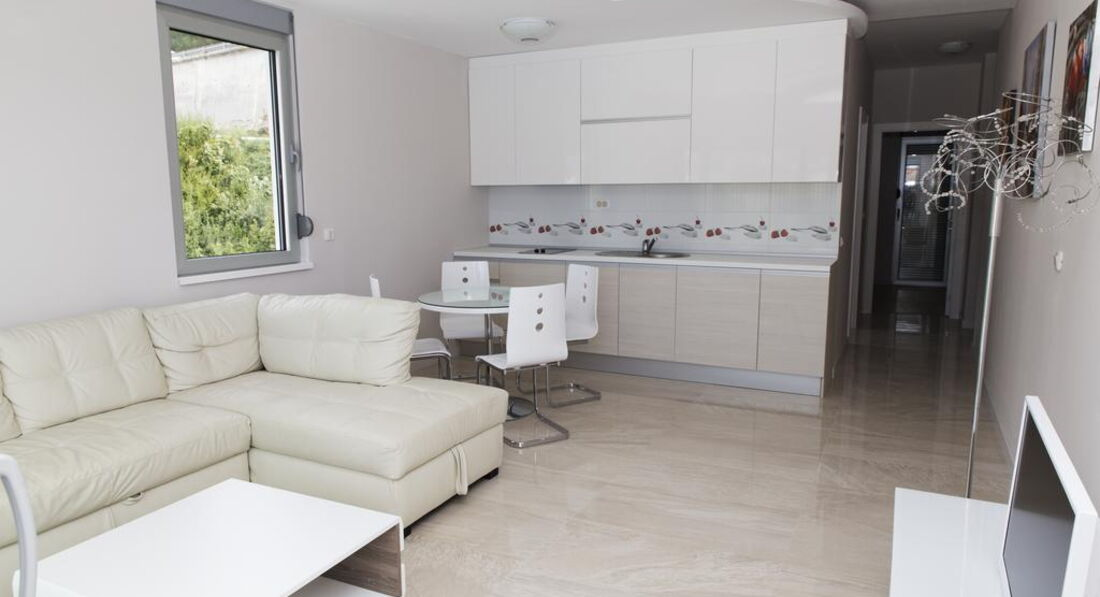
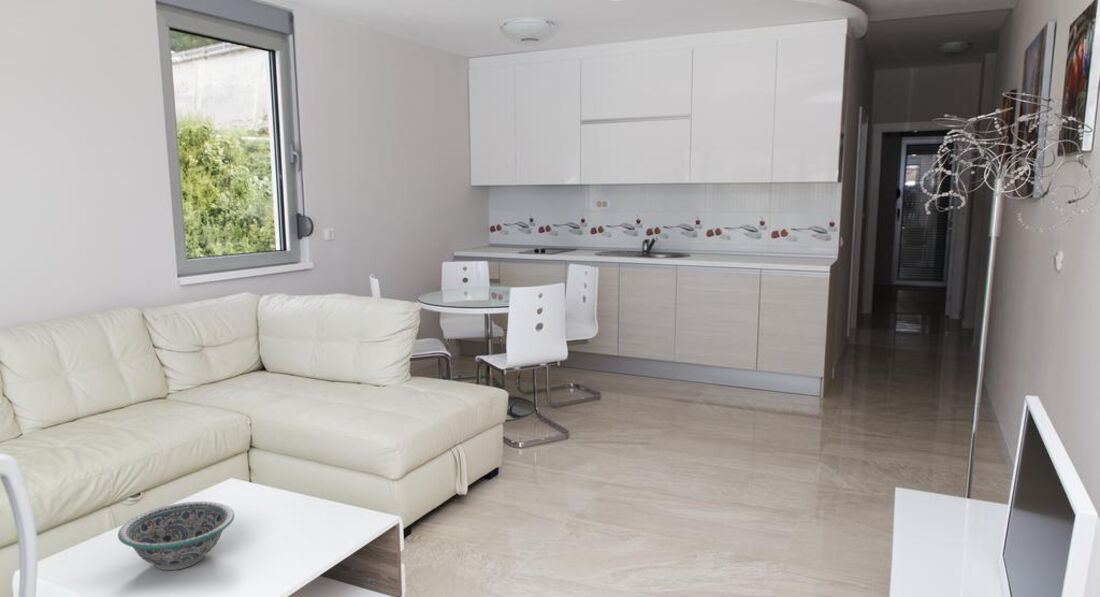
+ decorative bowl (179, 540)
